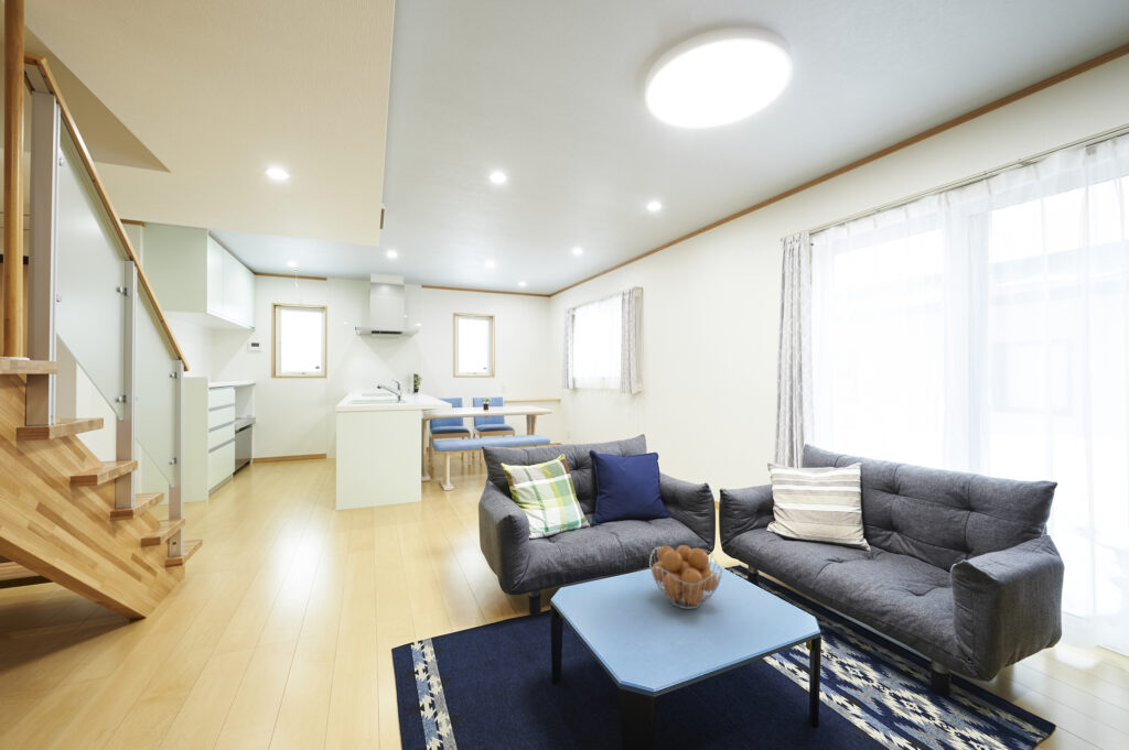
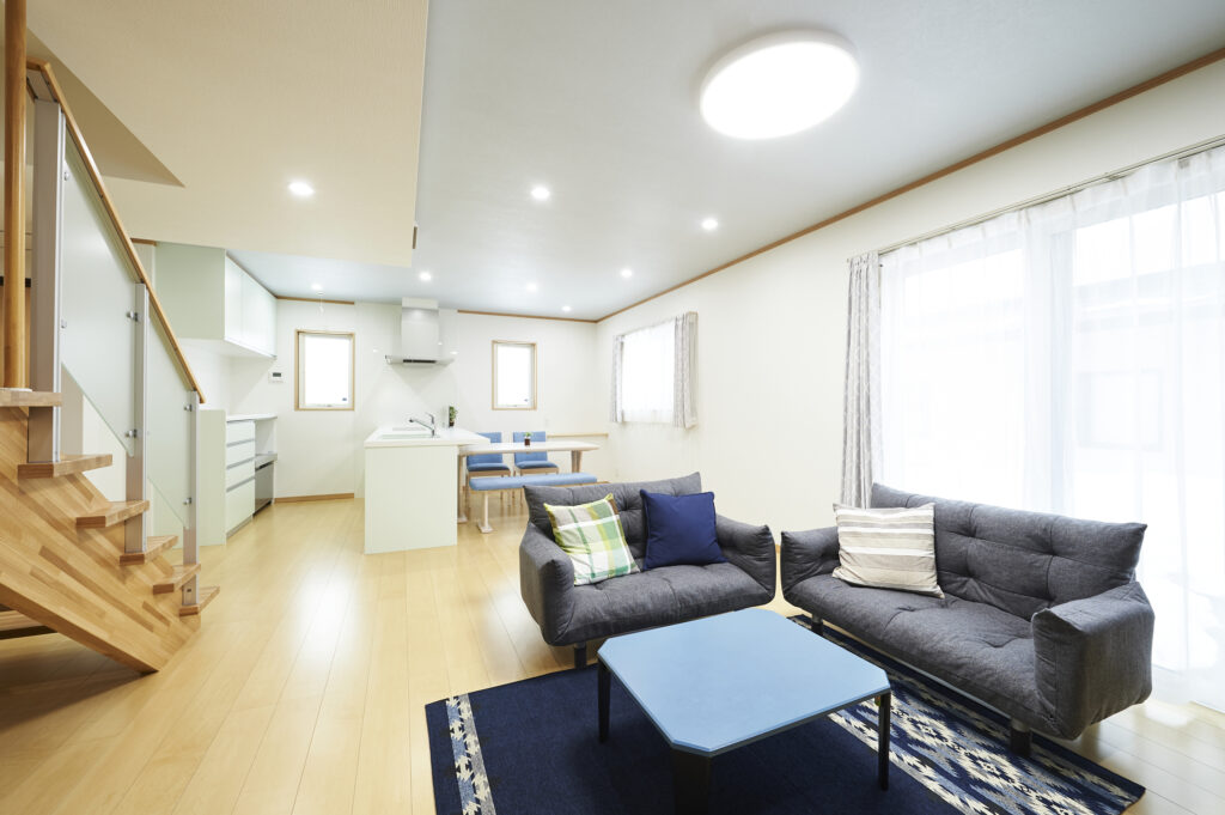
- fruit basket (685, 574)
